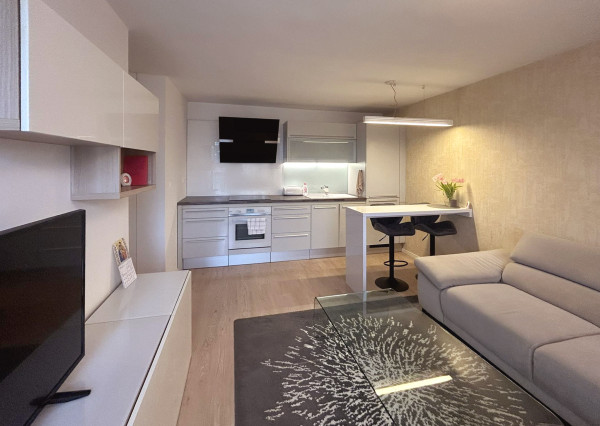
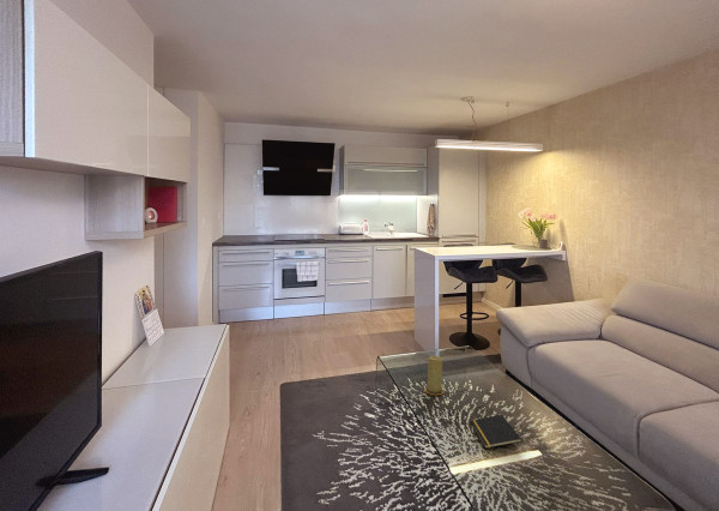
+ candle (434, 374)
+ notepad (494, 429)
